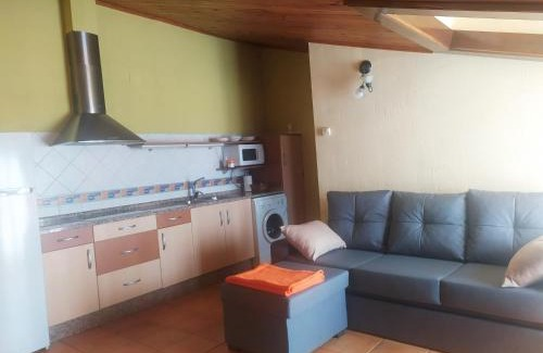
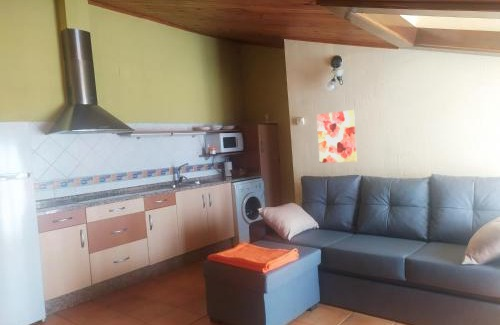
+ wall art (336, 137)
